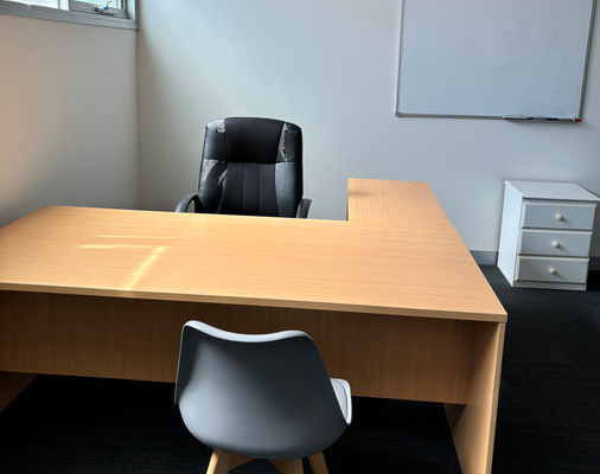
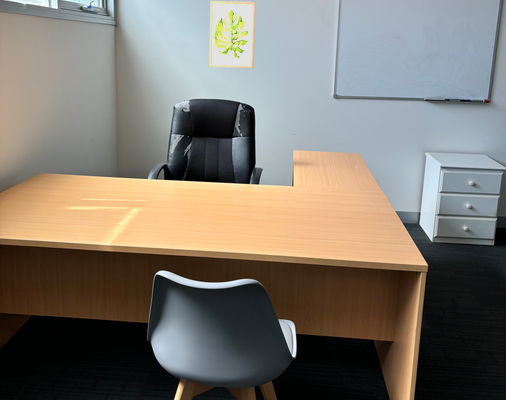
+ wall art (232, 35)
